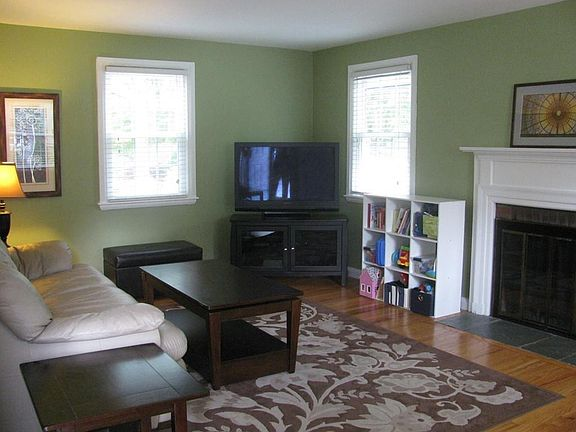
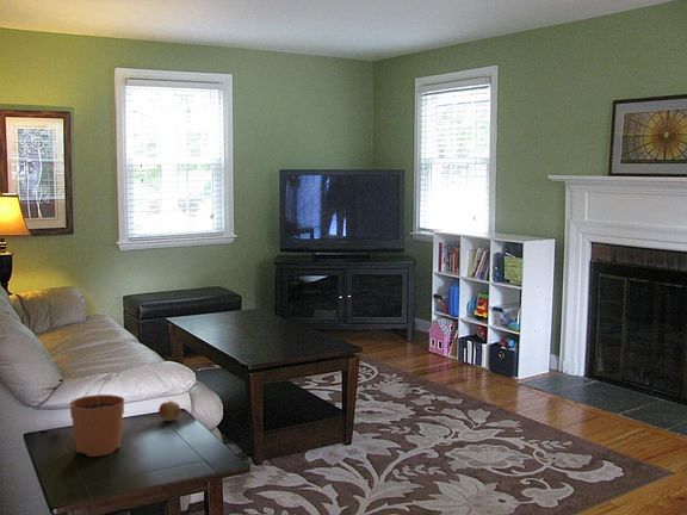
+ plant pot (97, 412)
+ apple (169, 409)
